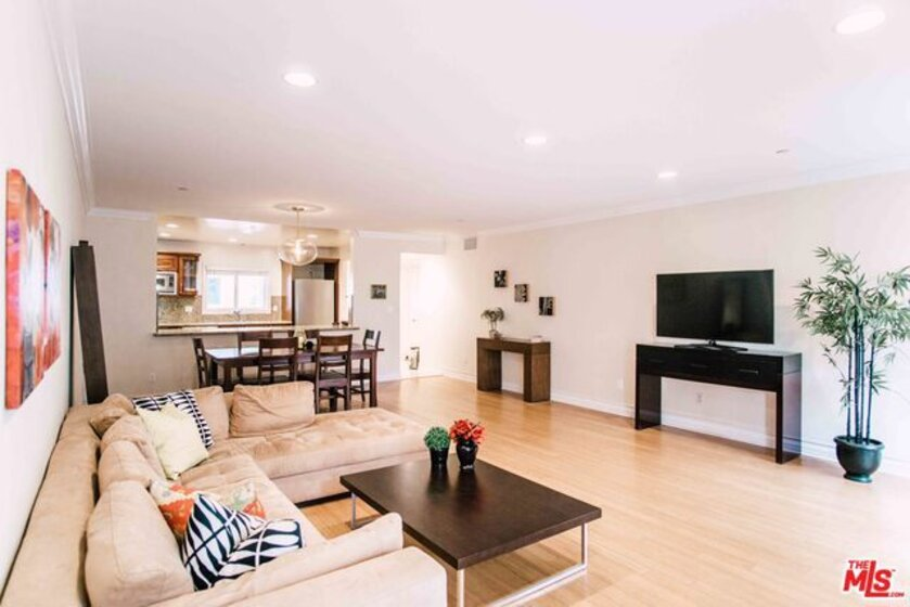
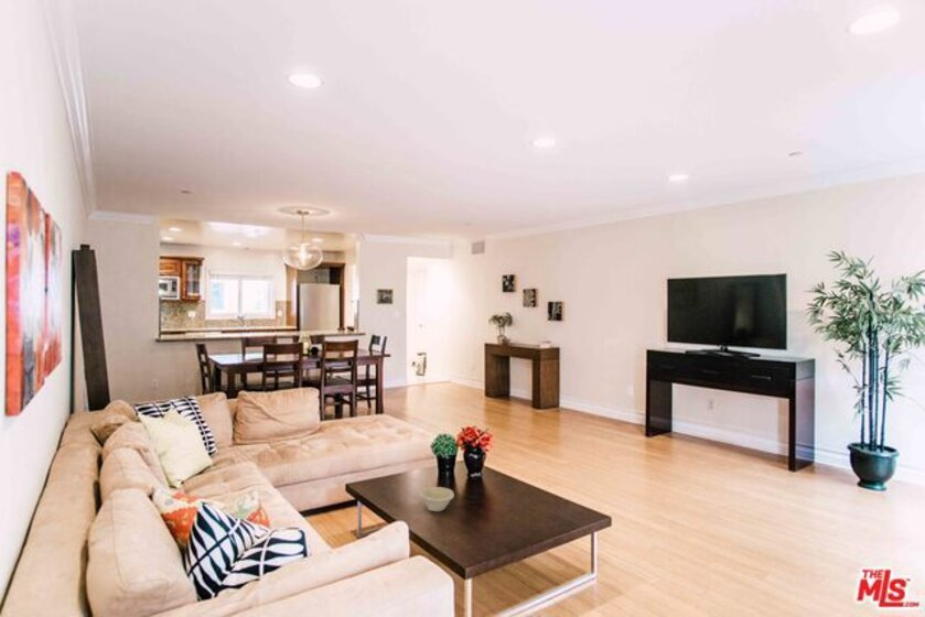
+ bowl (437, 500)
